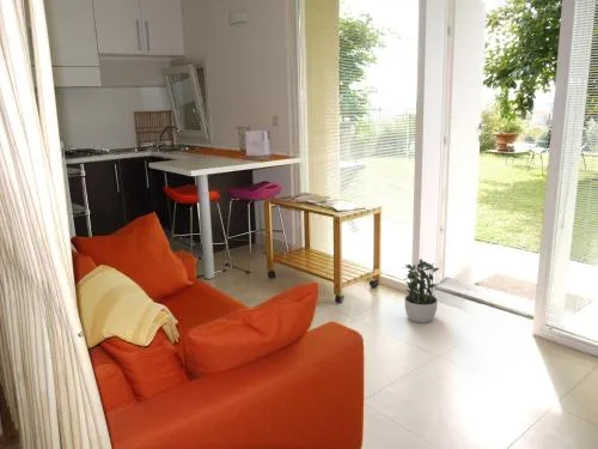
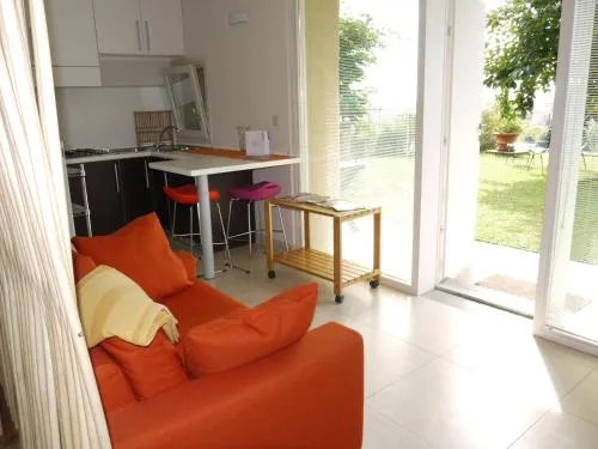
- potted plant (419, 289)
